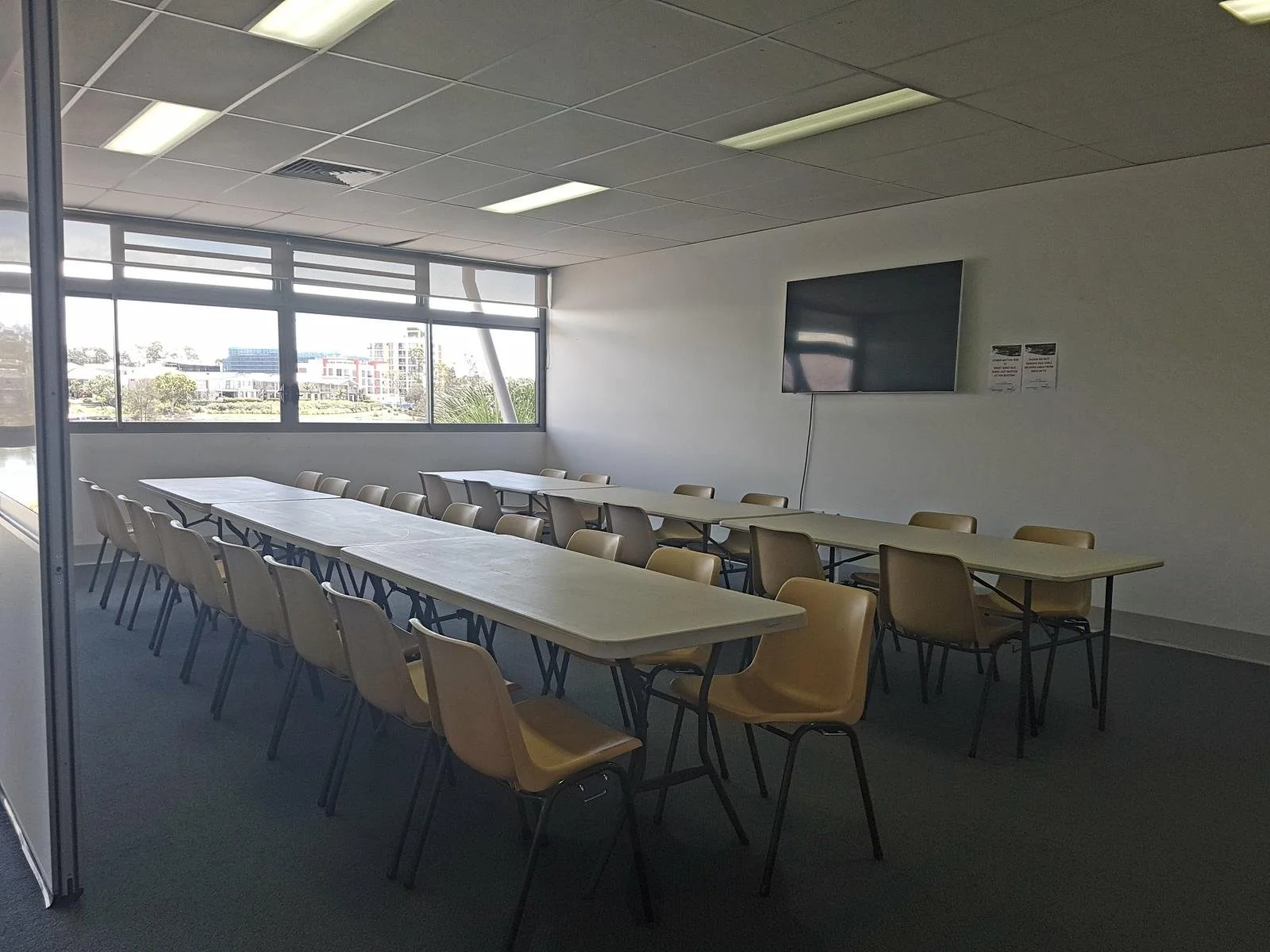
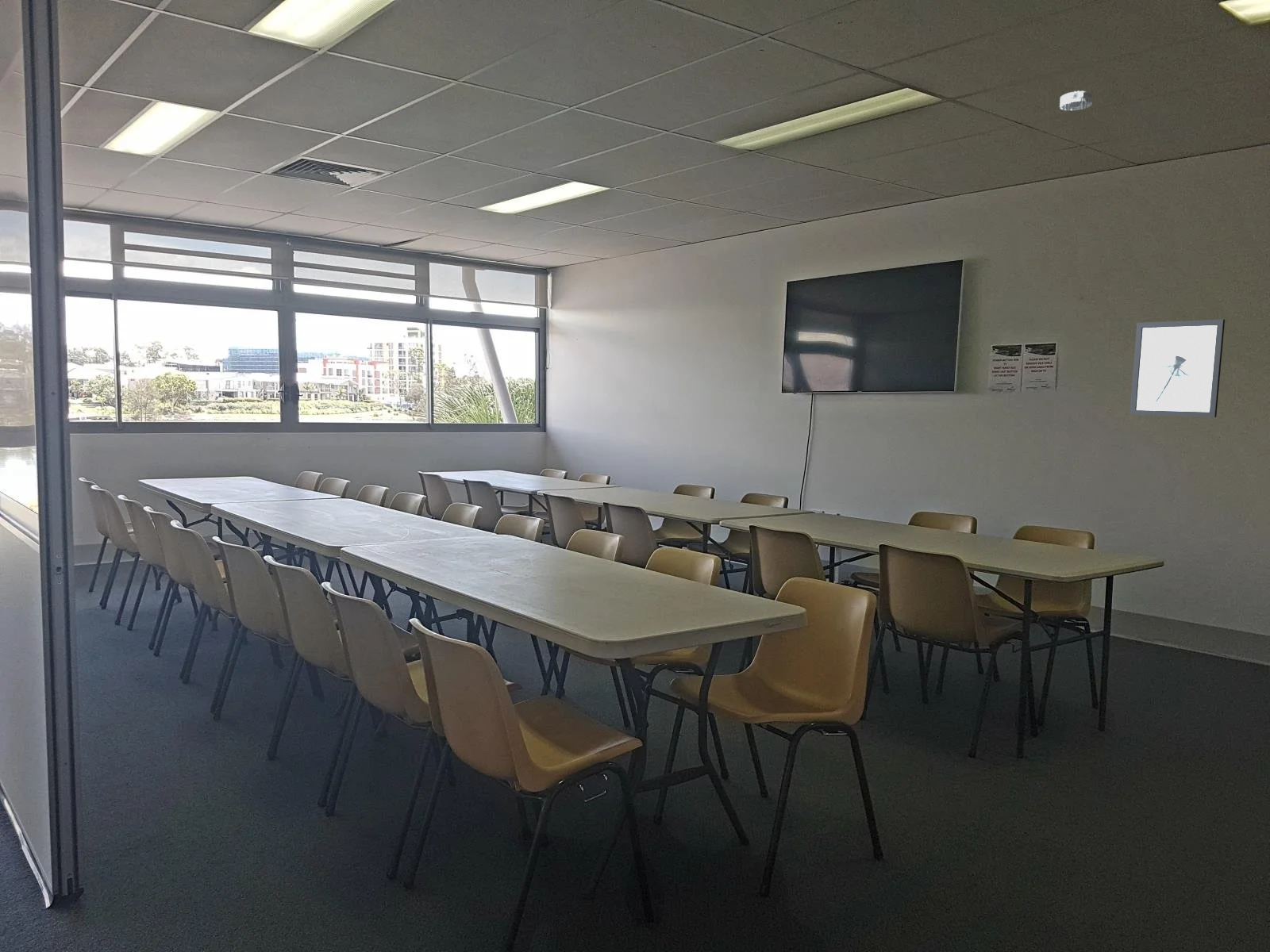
+ smoke detector (1076, 100)
+ wall art (1176, 368)
